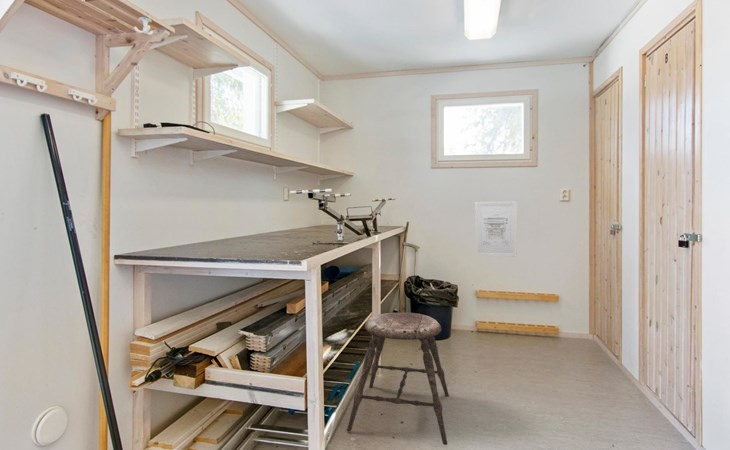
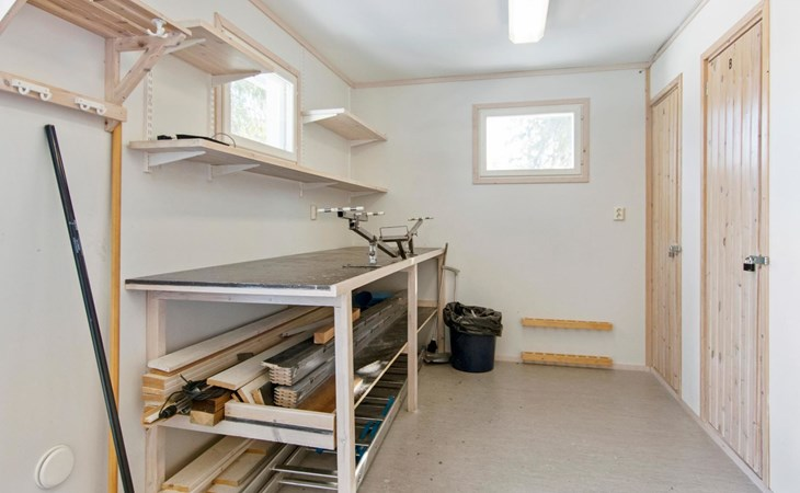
- wall art (495, 229)
- stool (402, 367)
